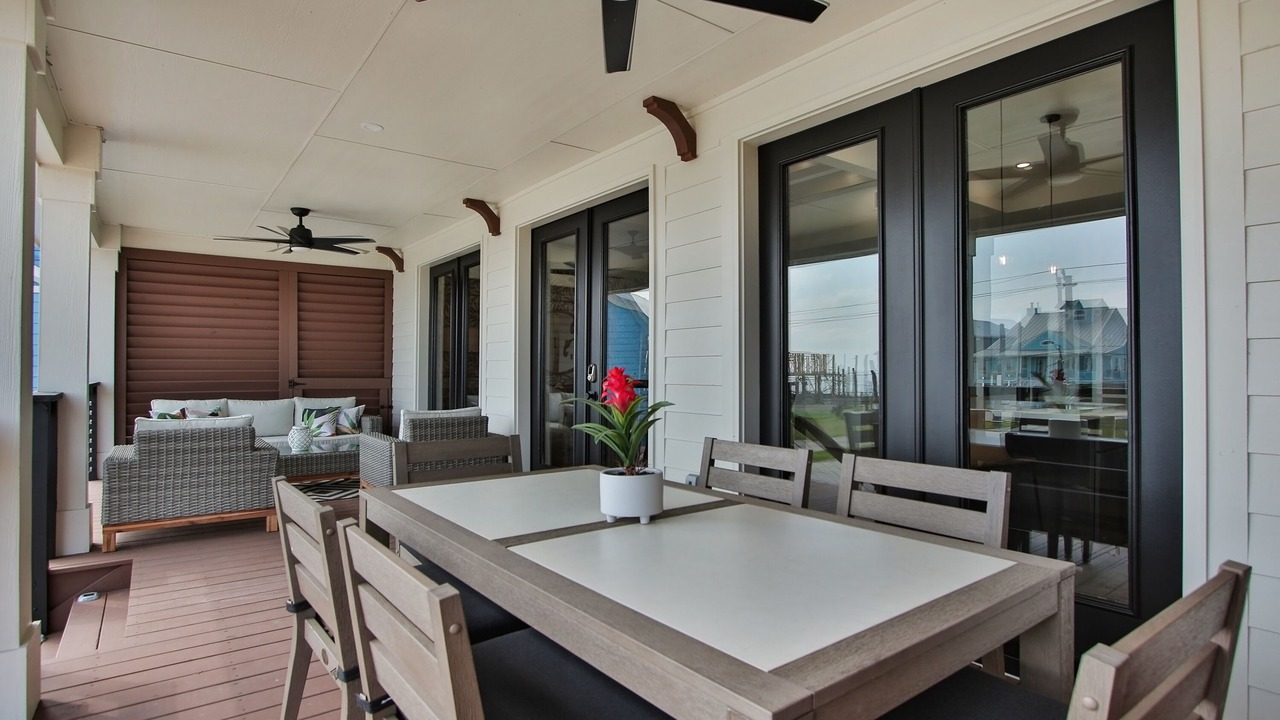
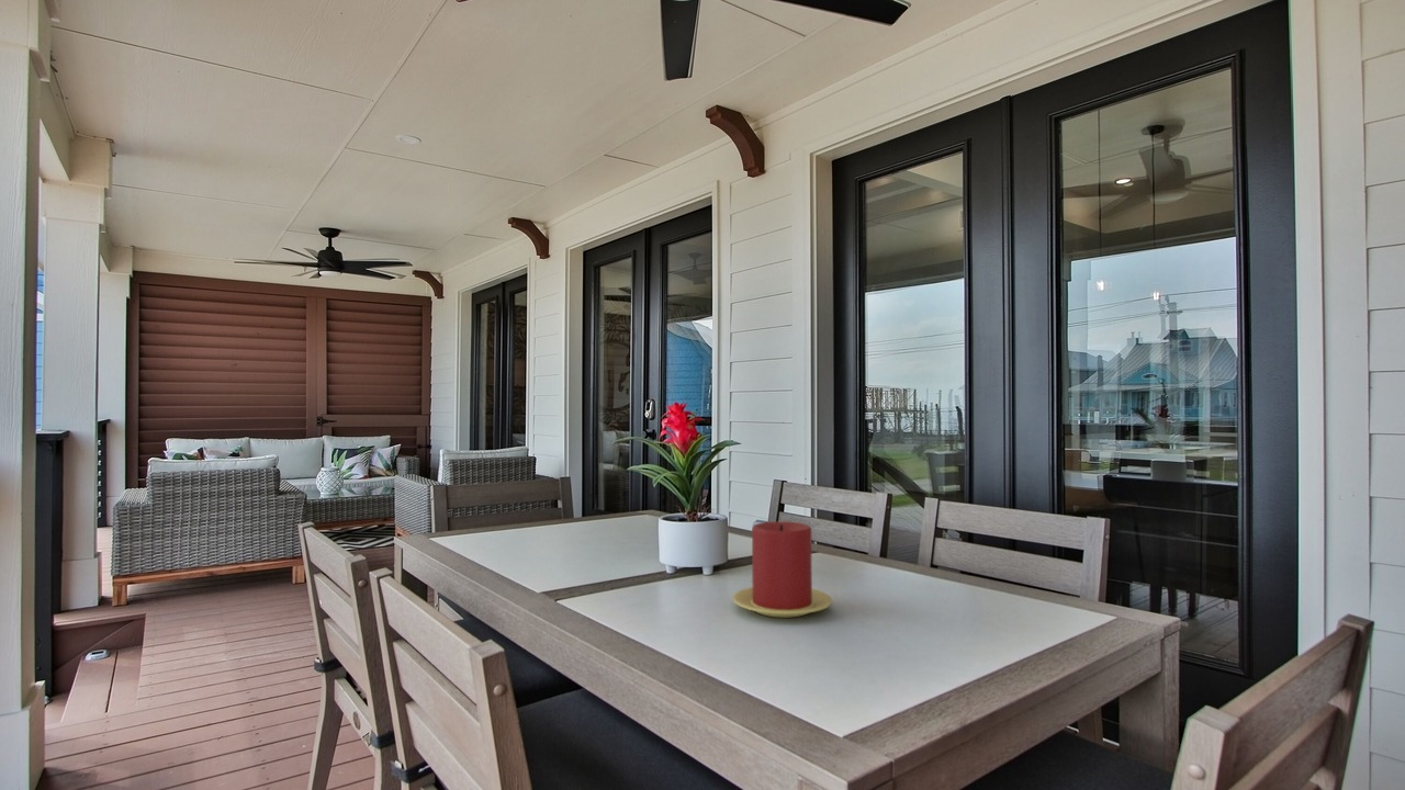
+ candle (782, 566)
